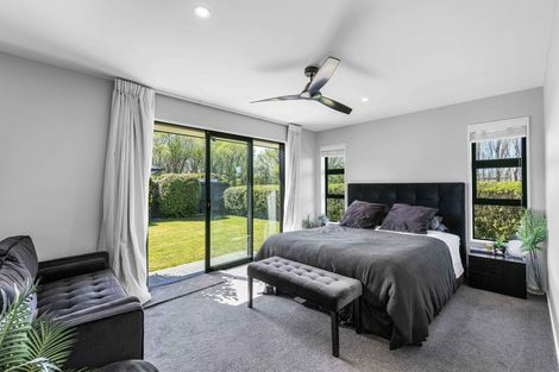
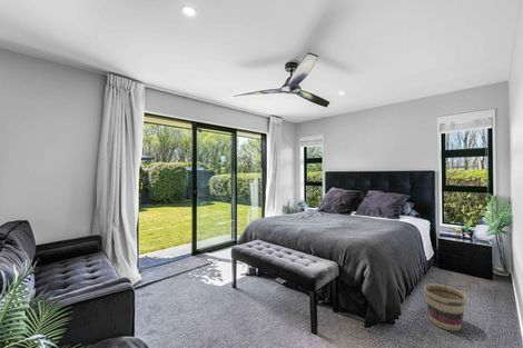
+ basket (444, 307)
